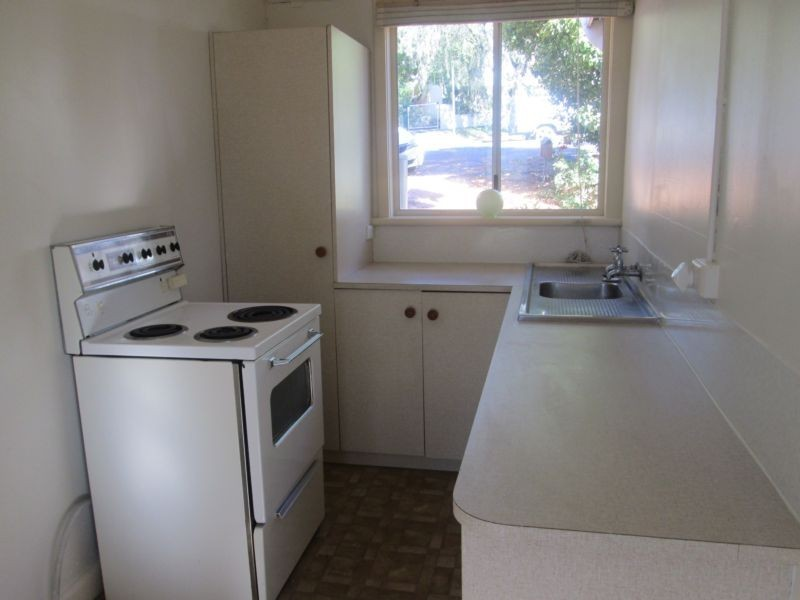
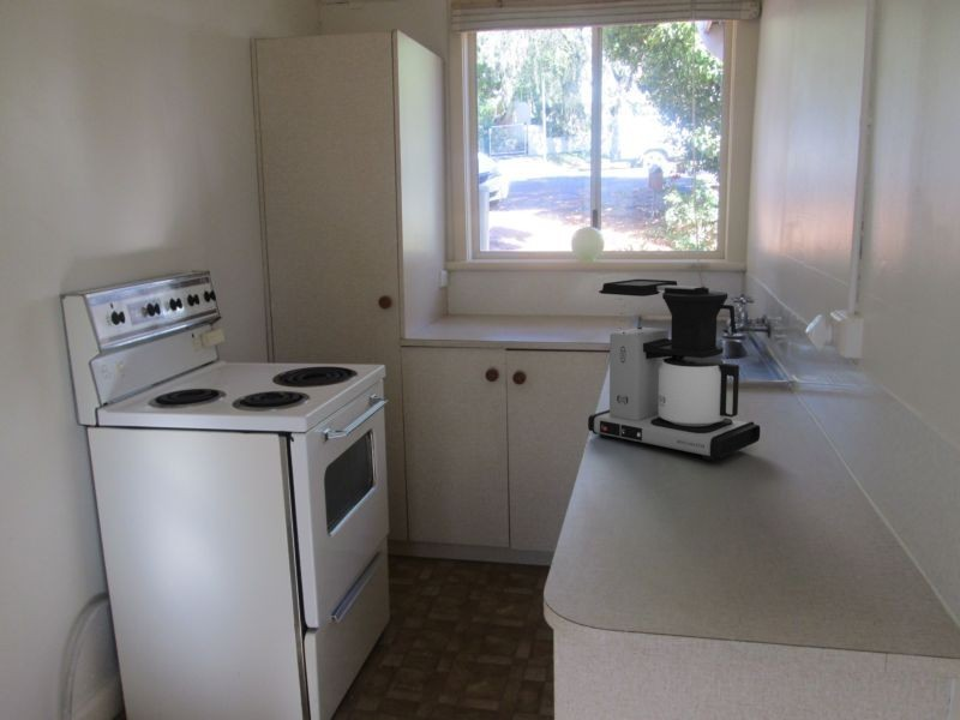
+ coffee maker (672, 364)
